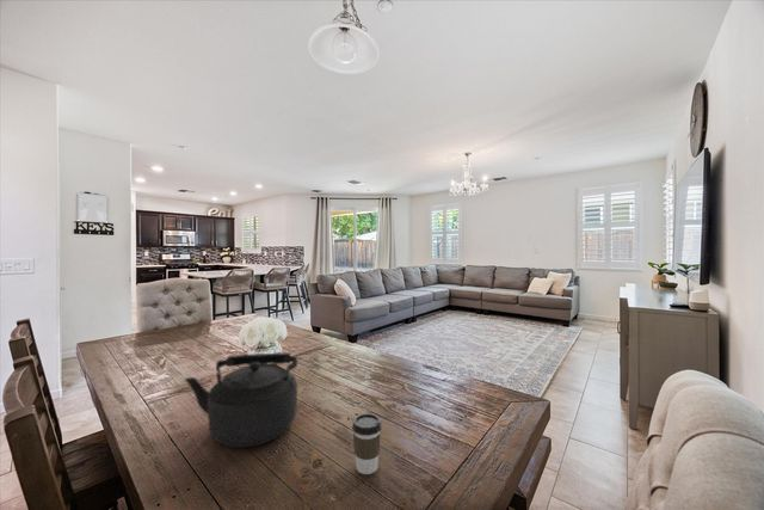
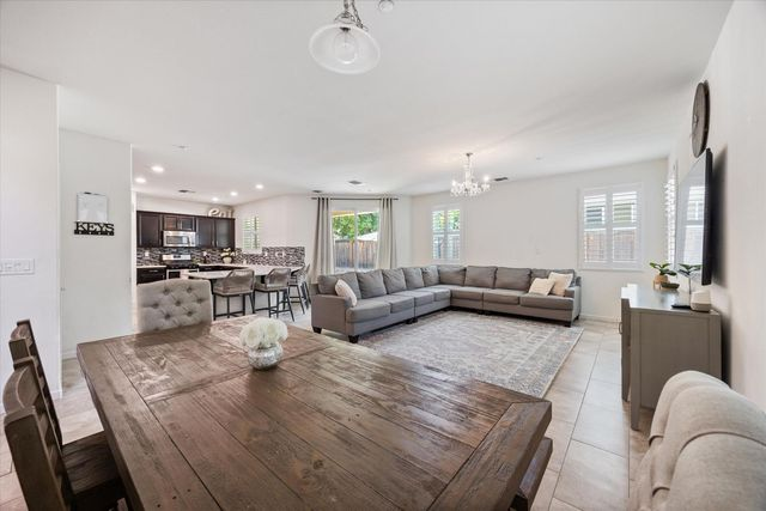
- coffee cup (366, 443)
- kettle (252, 394)
